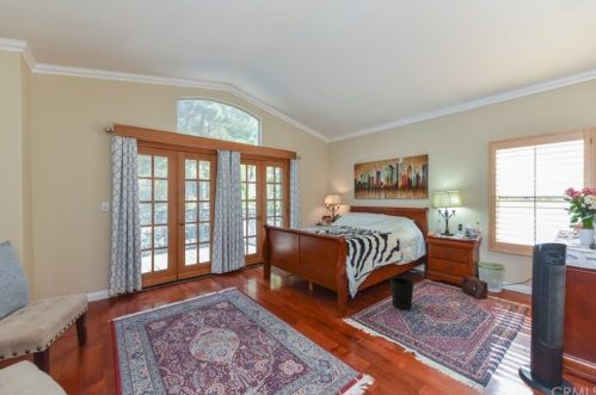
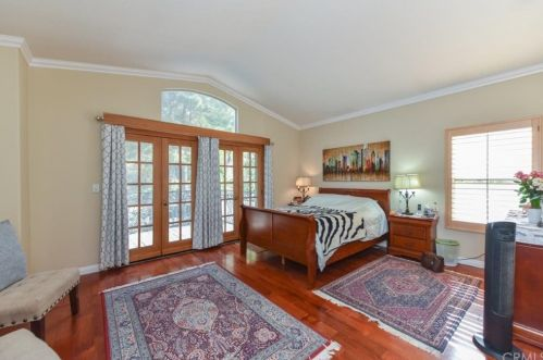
- wastebasket (401, 292)
